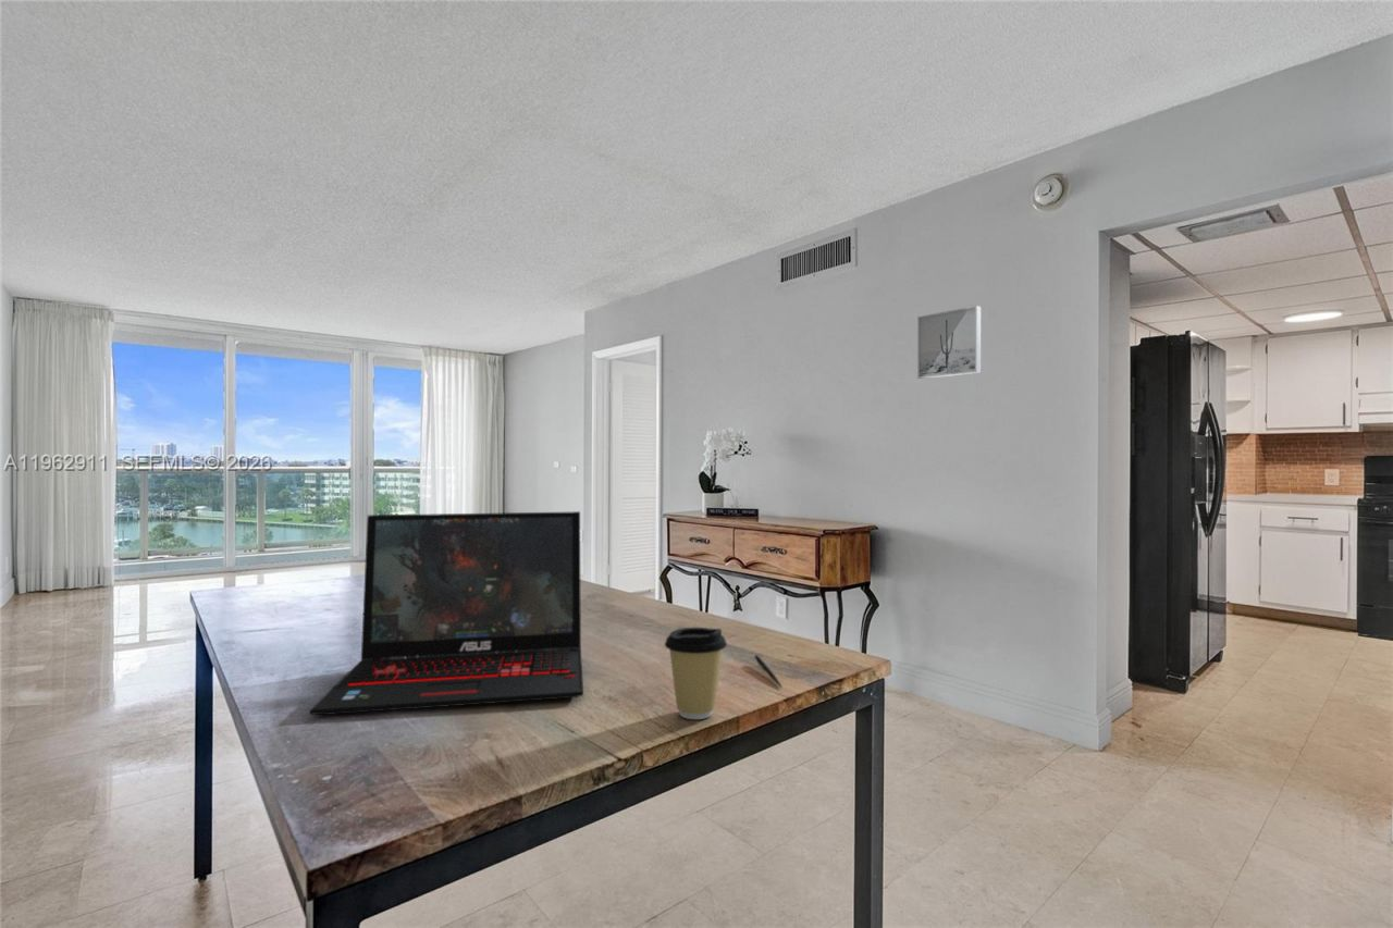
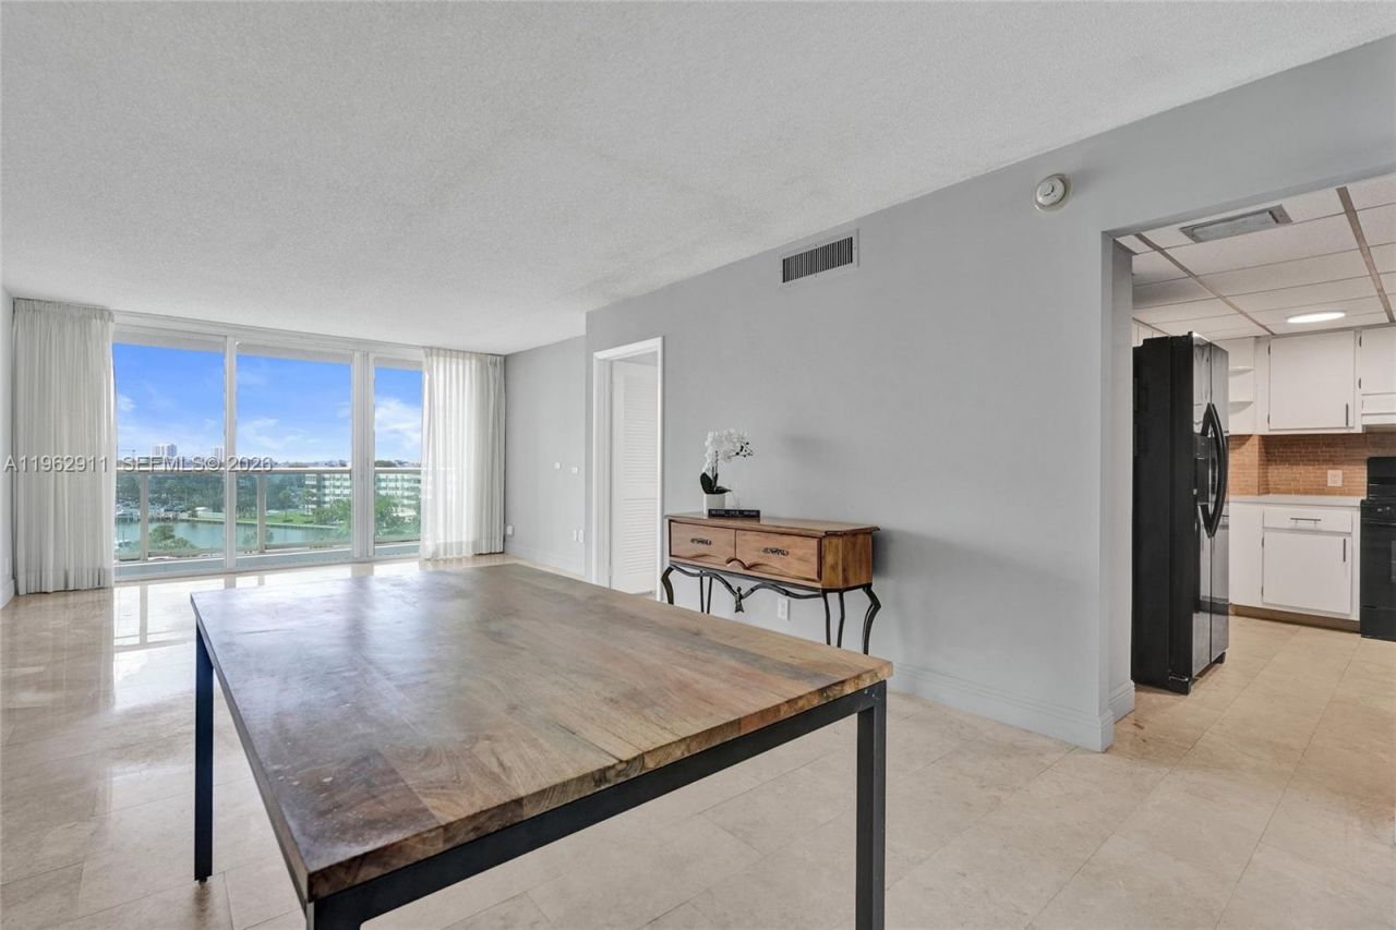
- coffee cup (695, 671)
- laptop (466, 599)
- wall art (948, 343)
- pen (767, 670)
